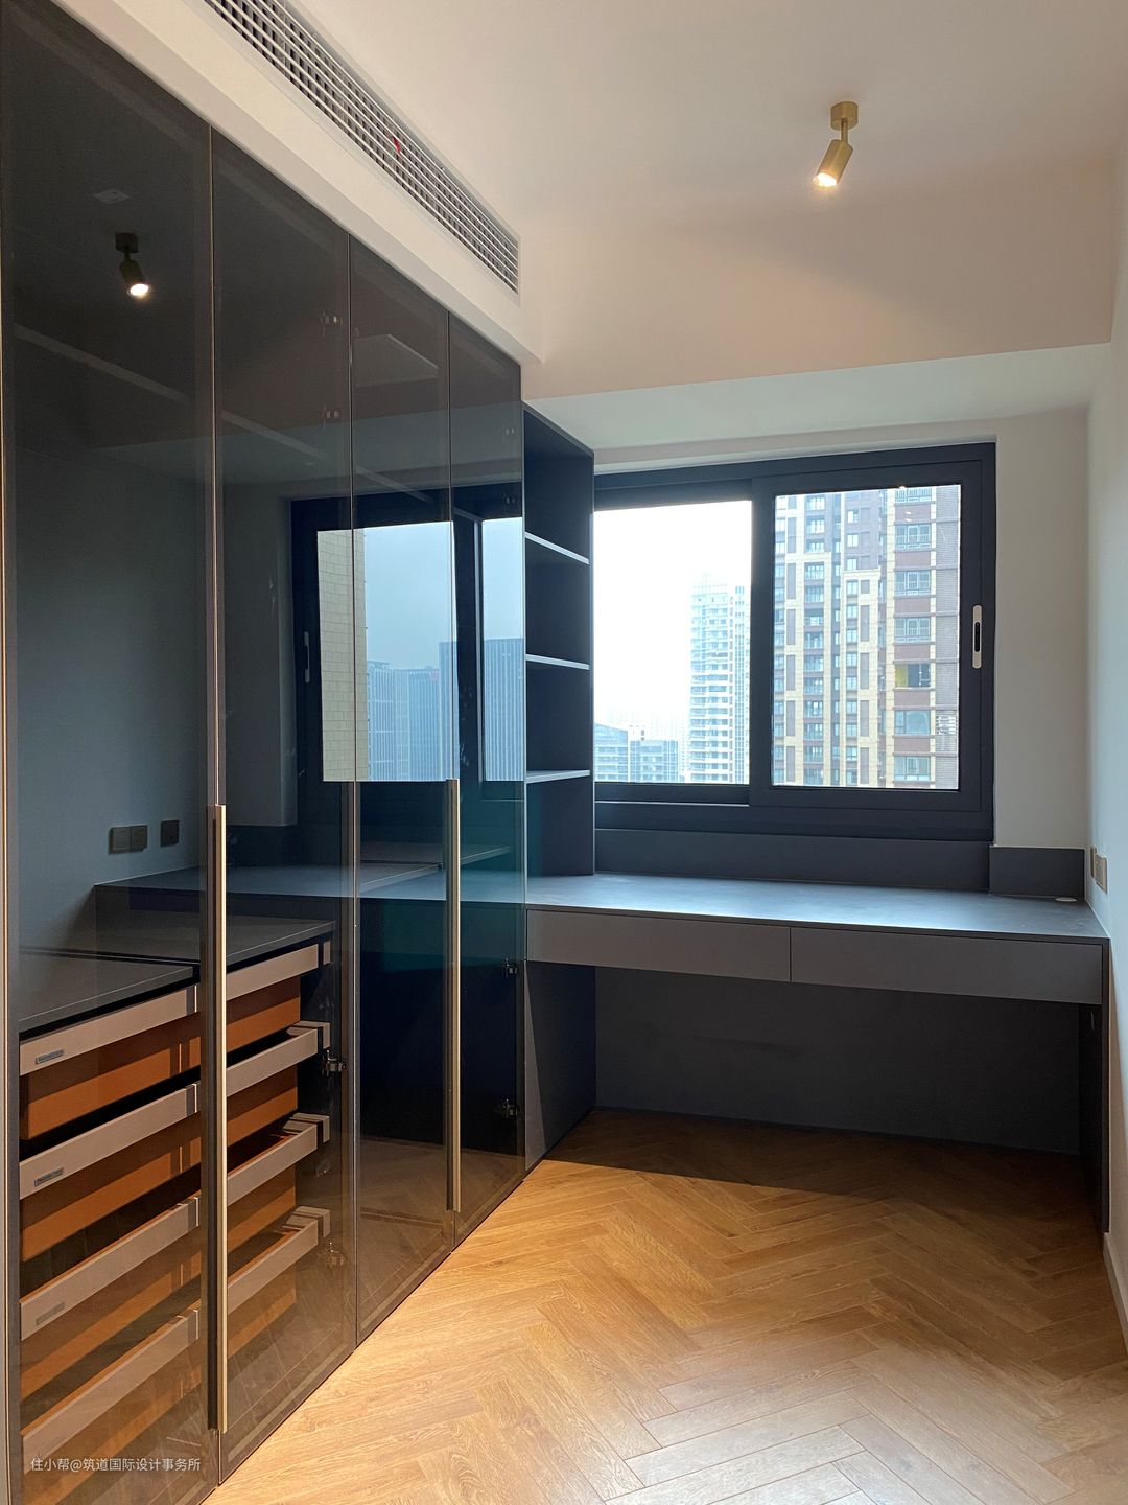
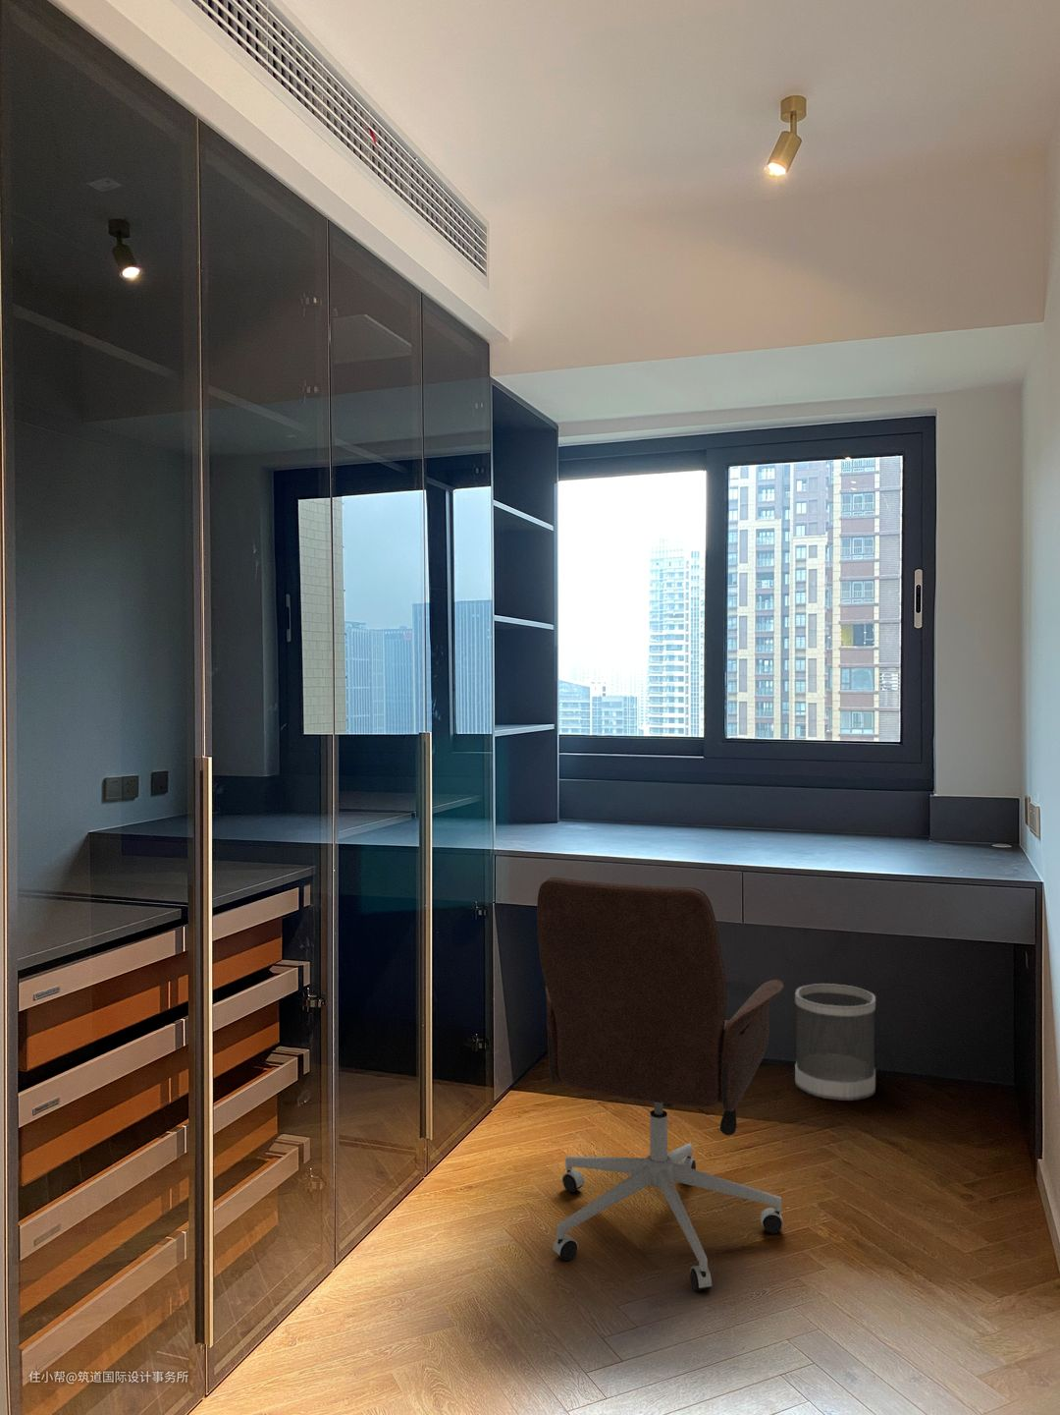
+ wastebasket (834, 1040)
+ office chair (656, 1046)
